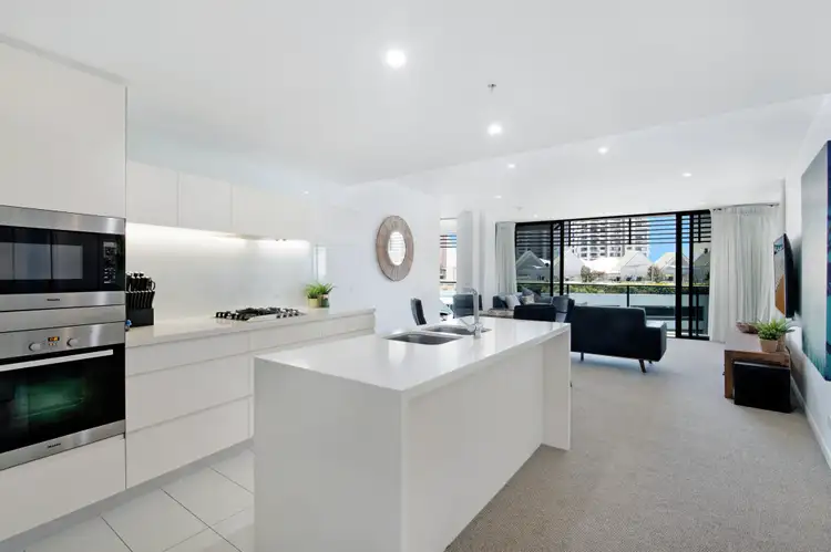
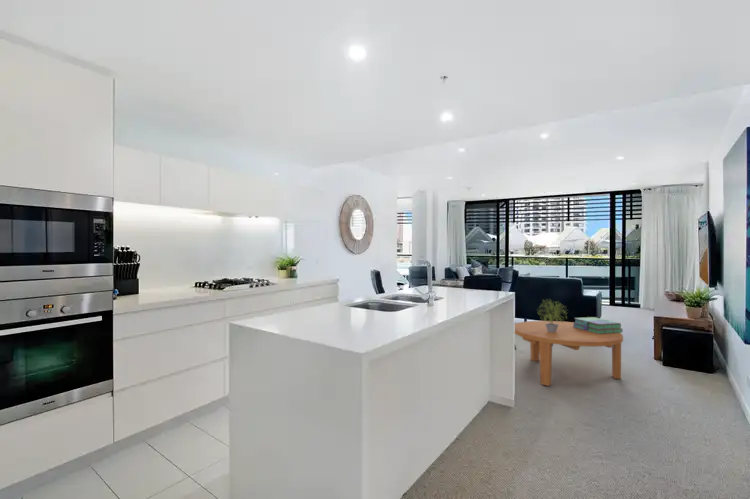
+ stack of books (596, 324)
+ coffee table (565, 346)
+ potted plant (552, 314)
